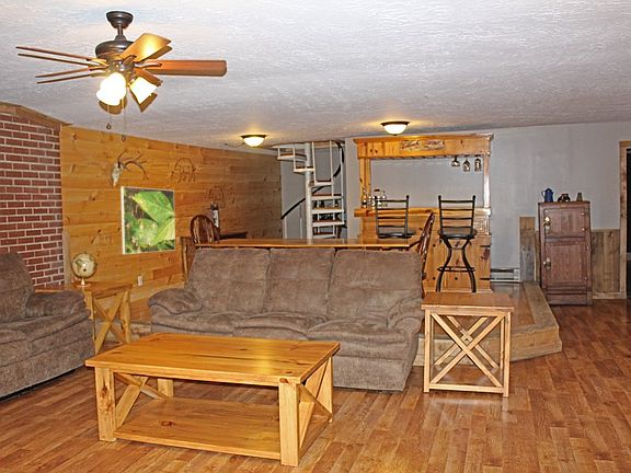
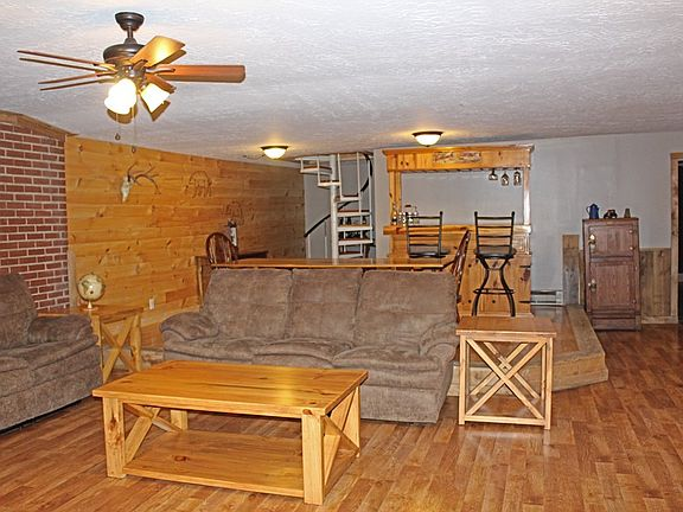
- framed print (149, 220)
